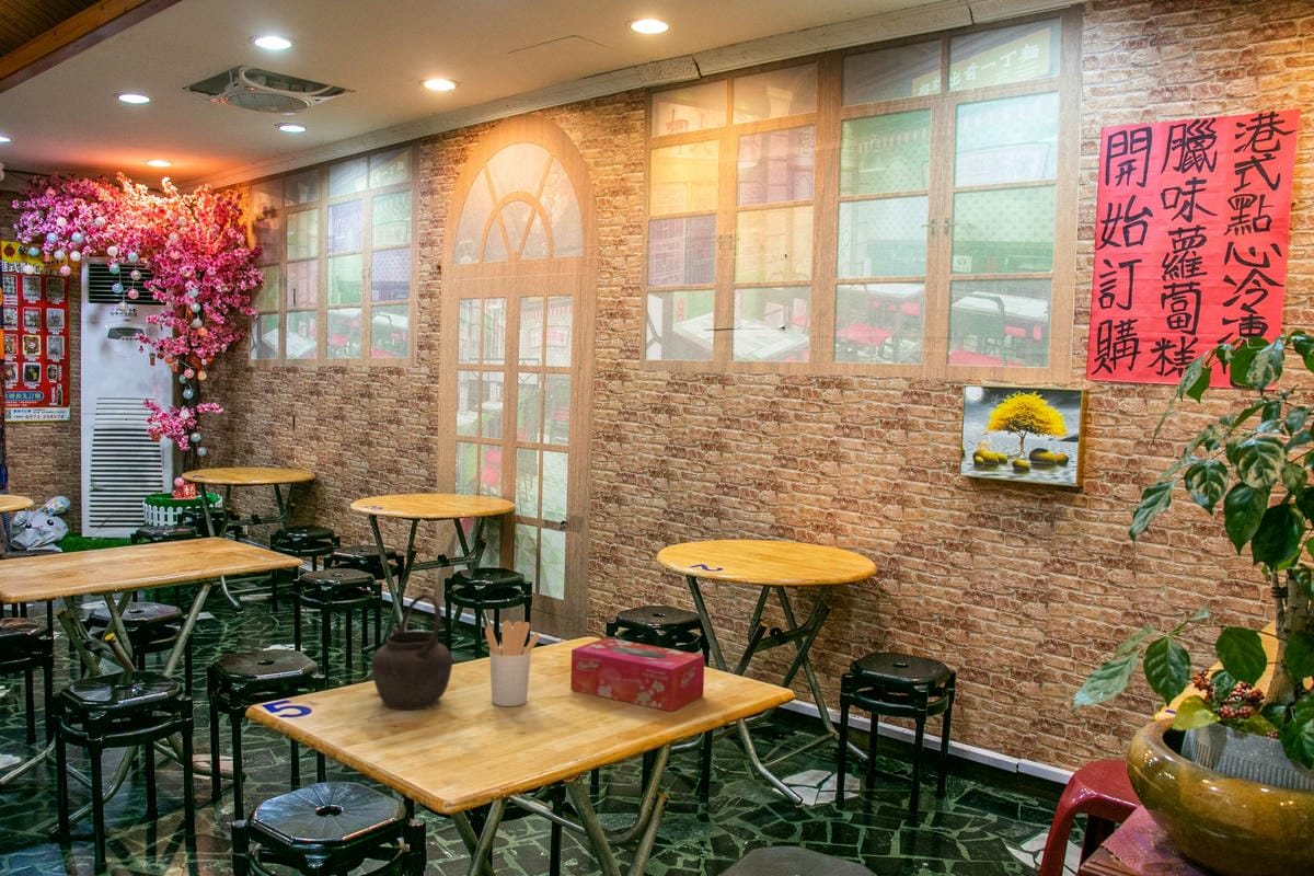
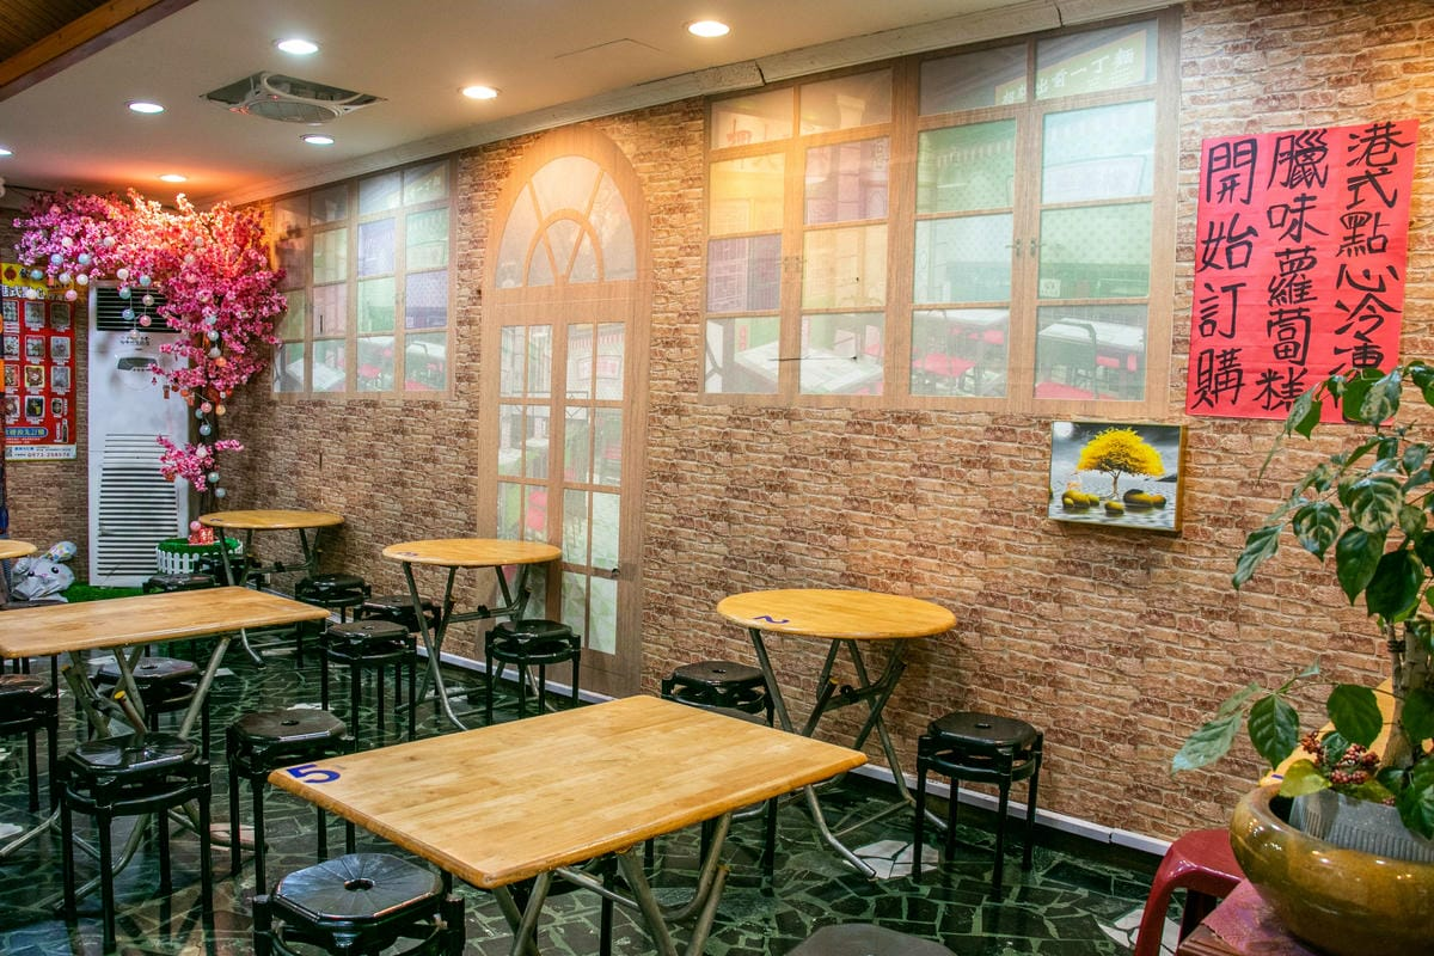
- kettle (412, 646)
- tissue box (637, 672)
- utensil holder (511, 660)
